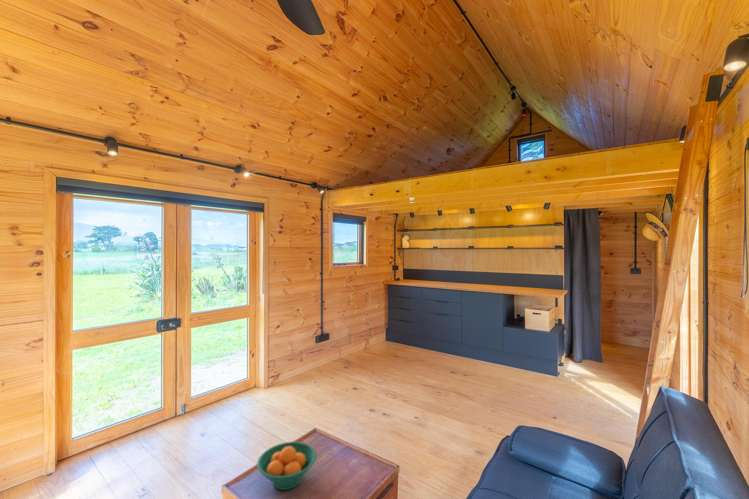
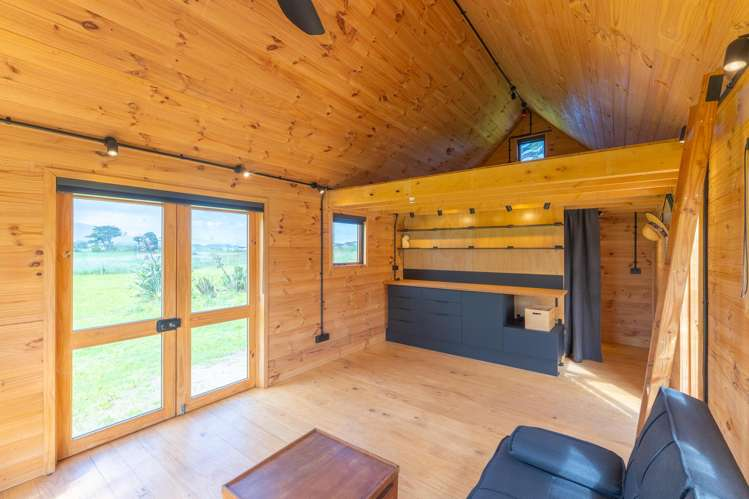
- fruit bowl (287, 464)
